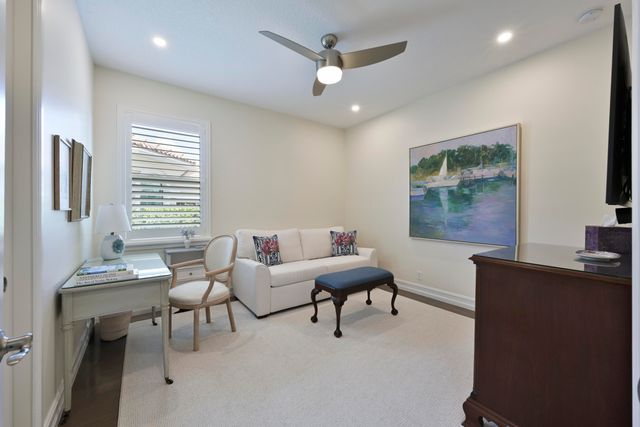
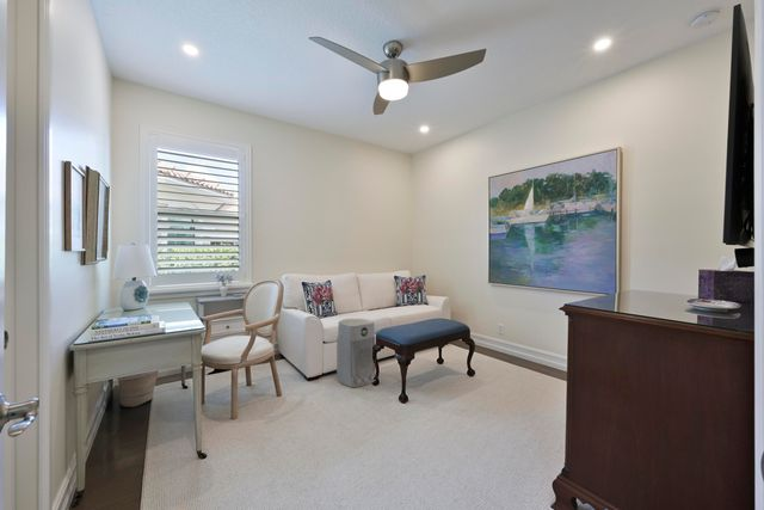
+ air purifier (355, 350)
